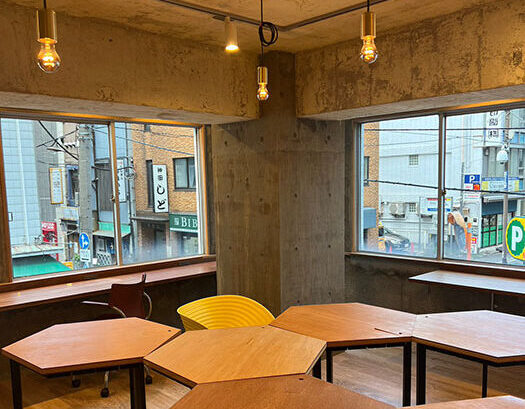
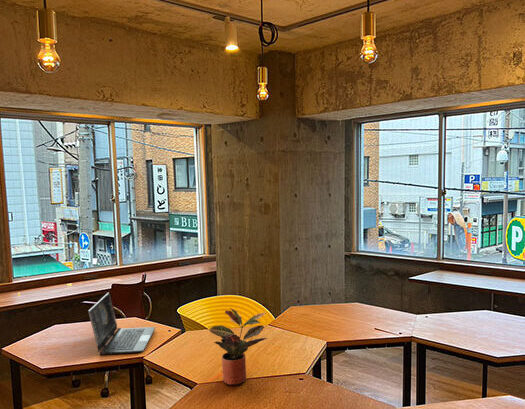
+ laptop (124, 328)
+ potted plant (240, 340)
